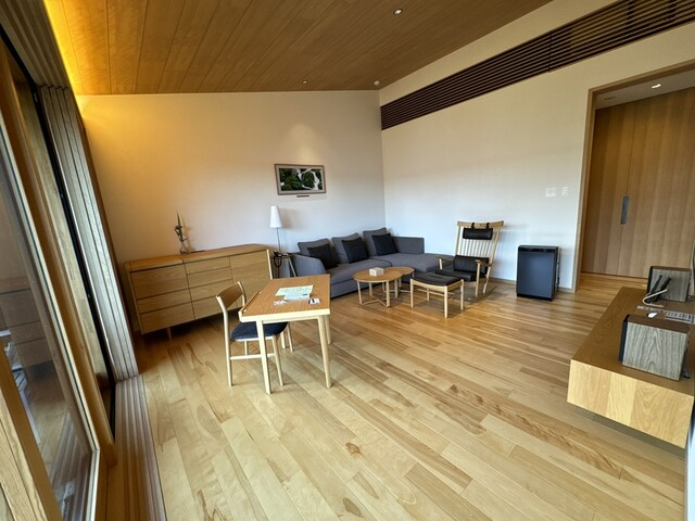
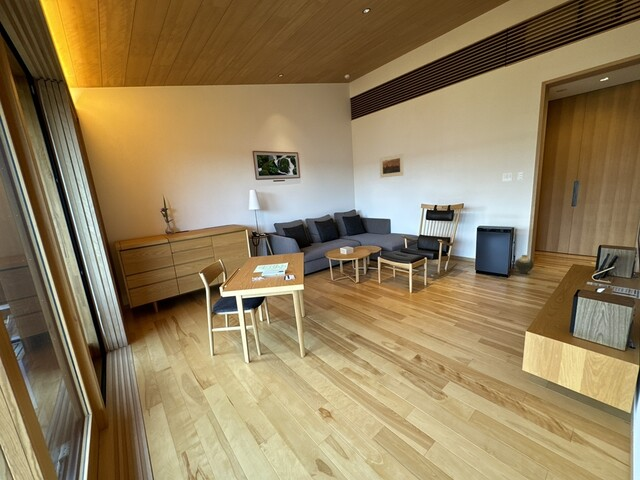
+ vase (524, 264)
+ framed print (391, 166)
